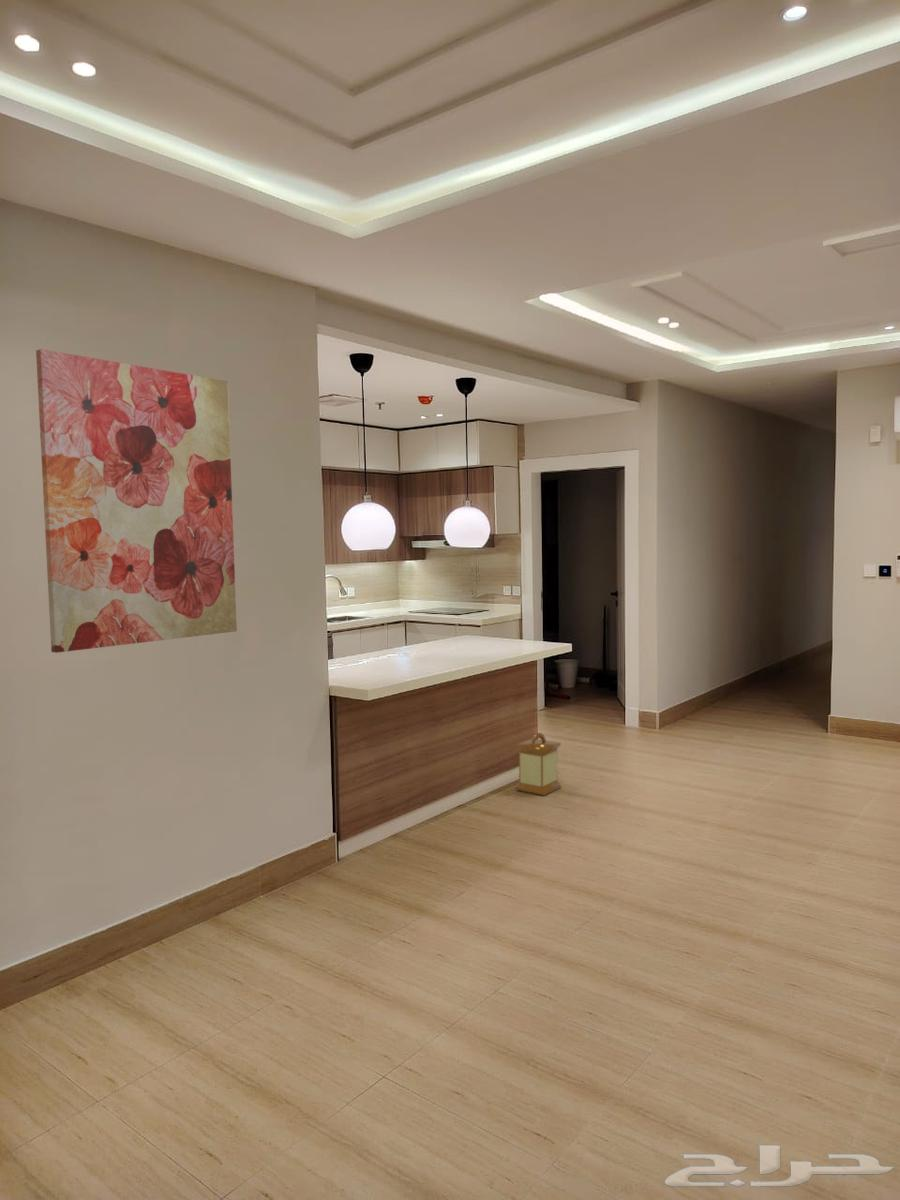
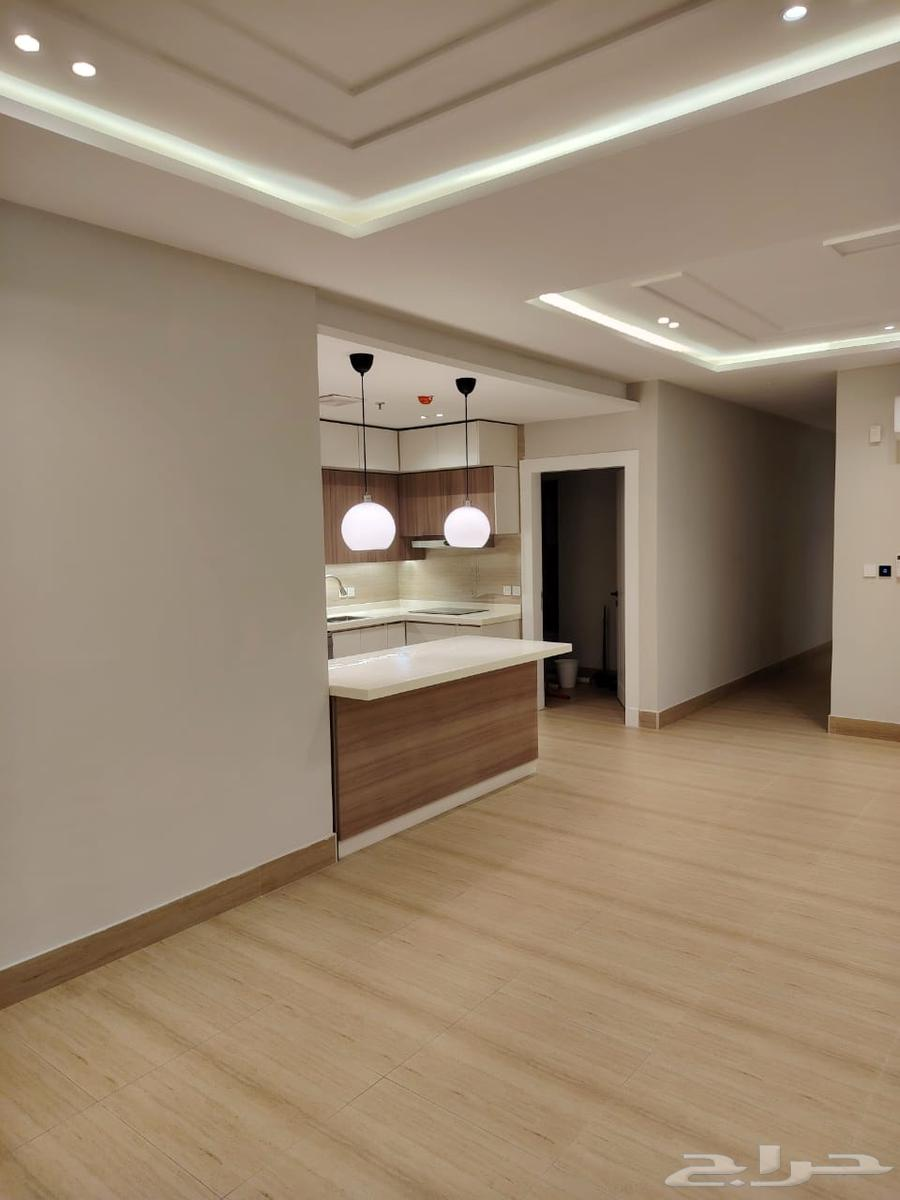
- wall art (147, 505)
- lantern (538, 761)
